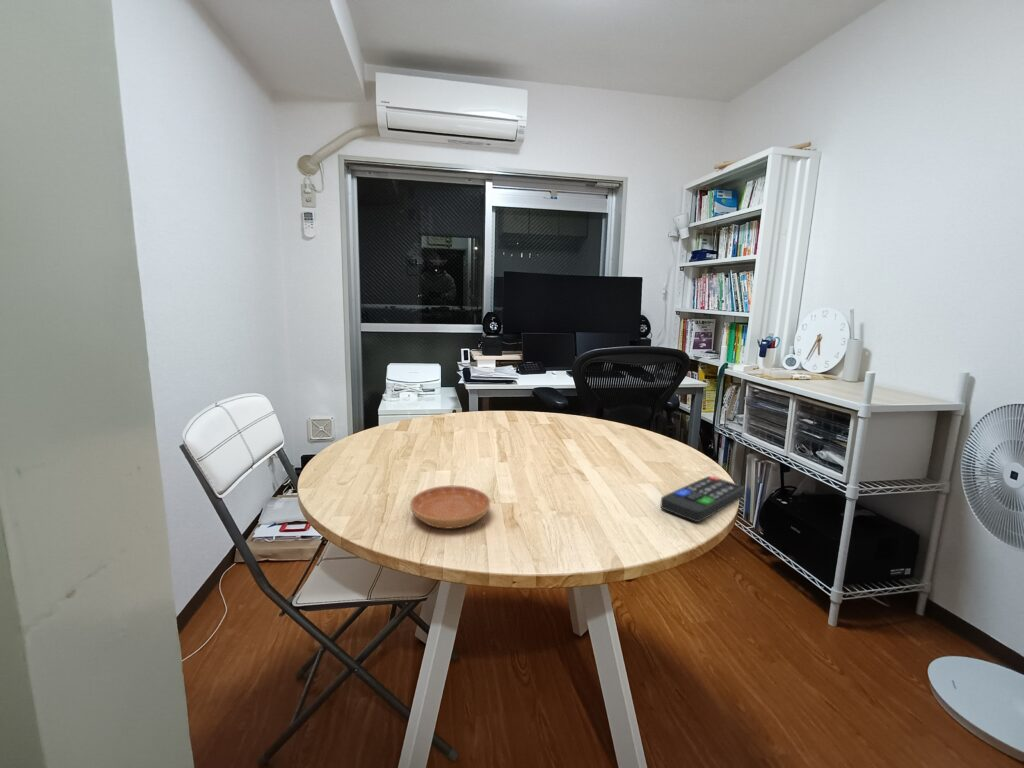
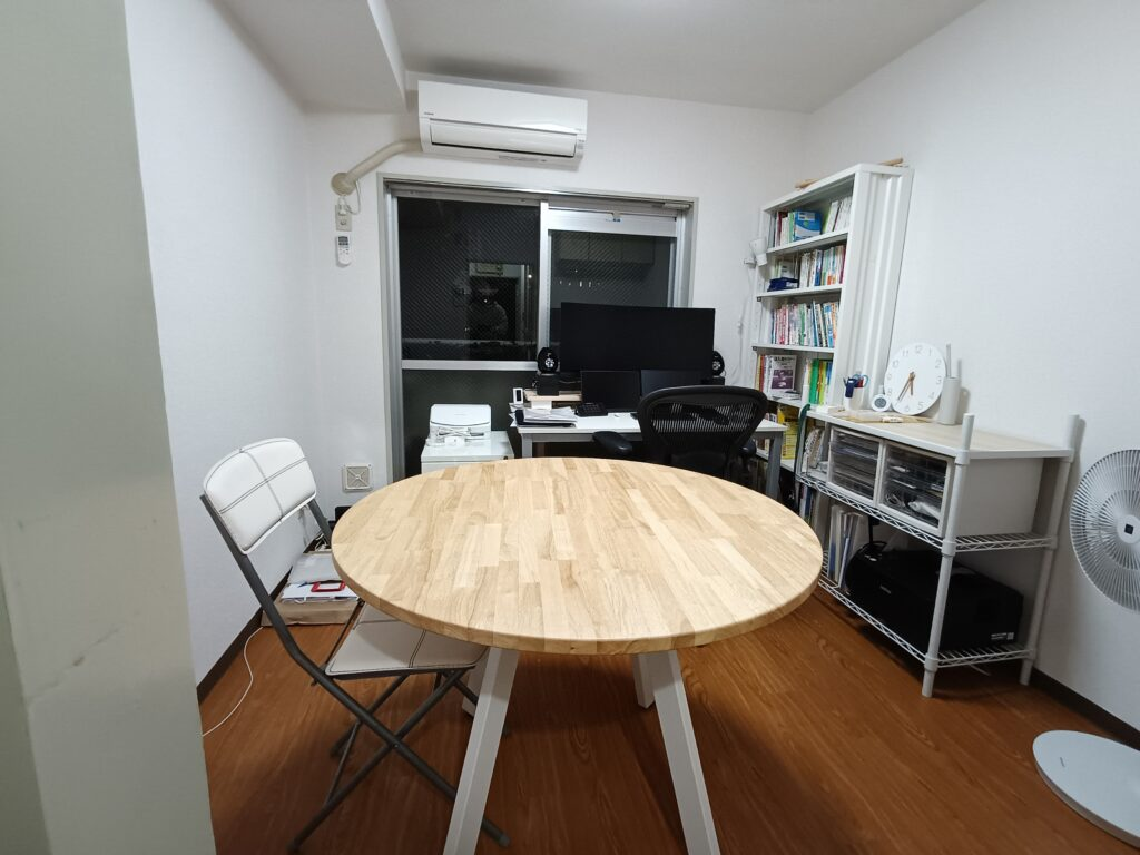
- remote control (704, 496)
- saucer (450, 507)
